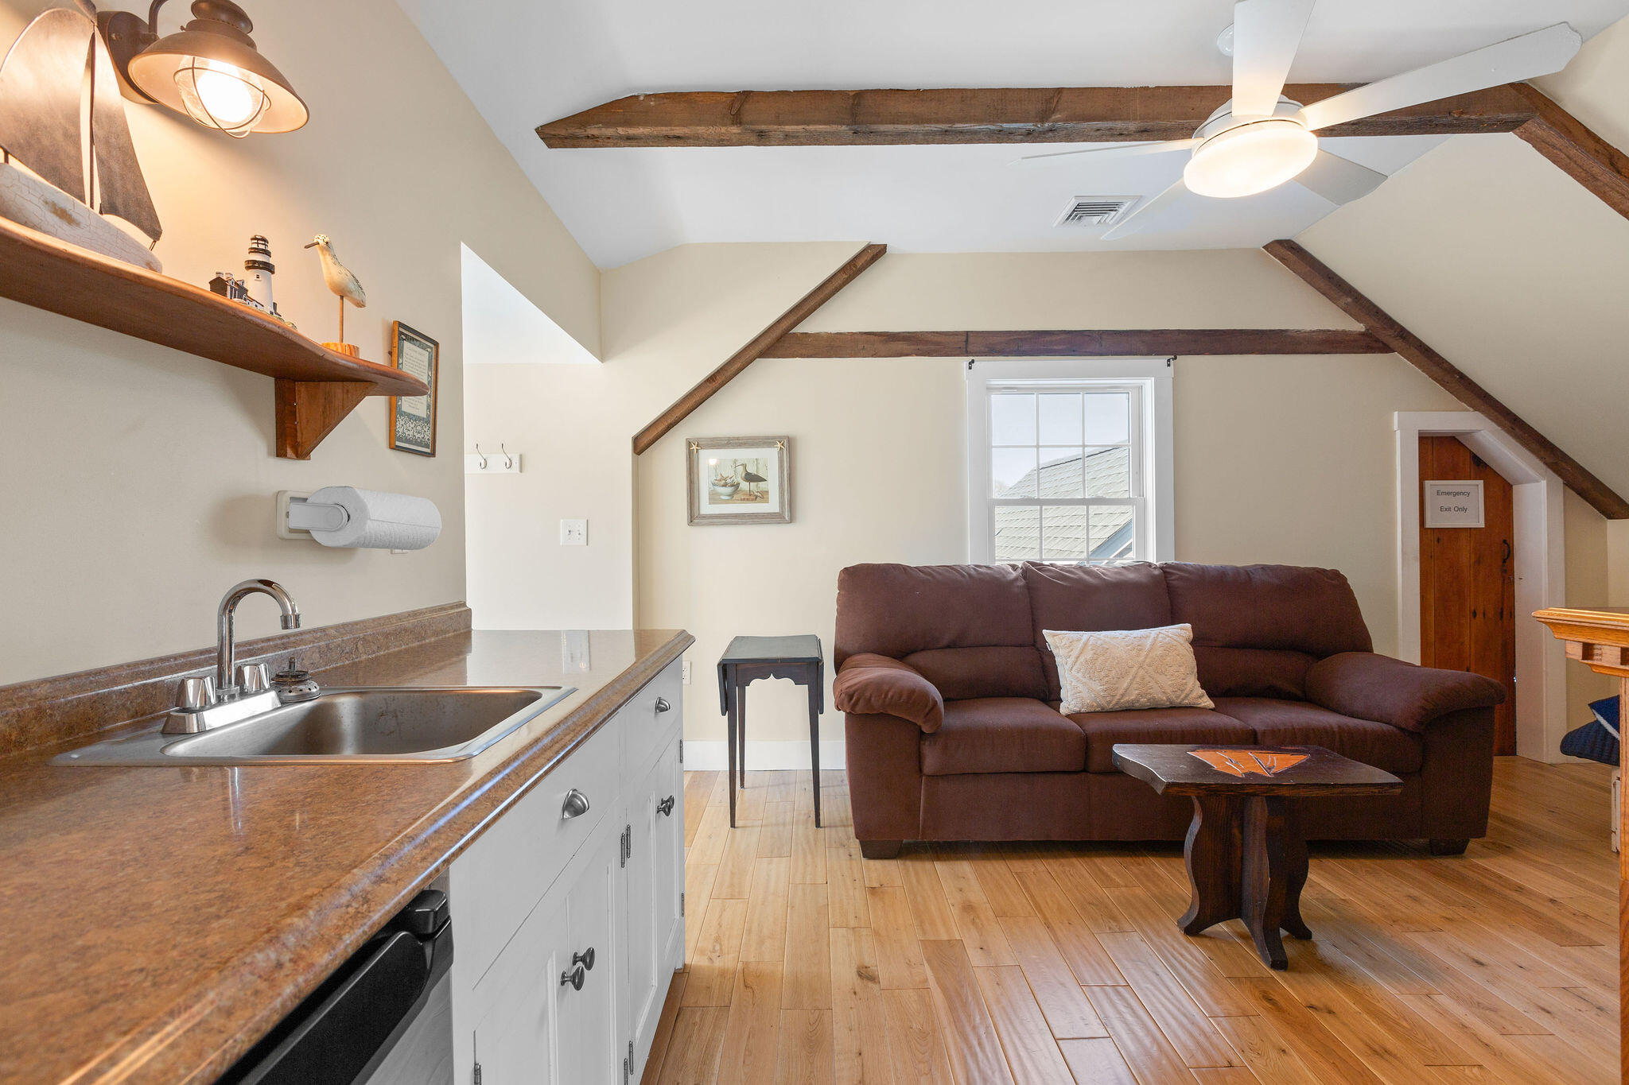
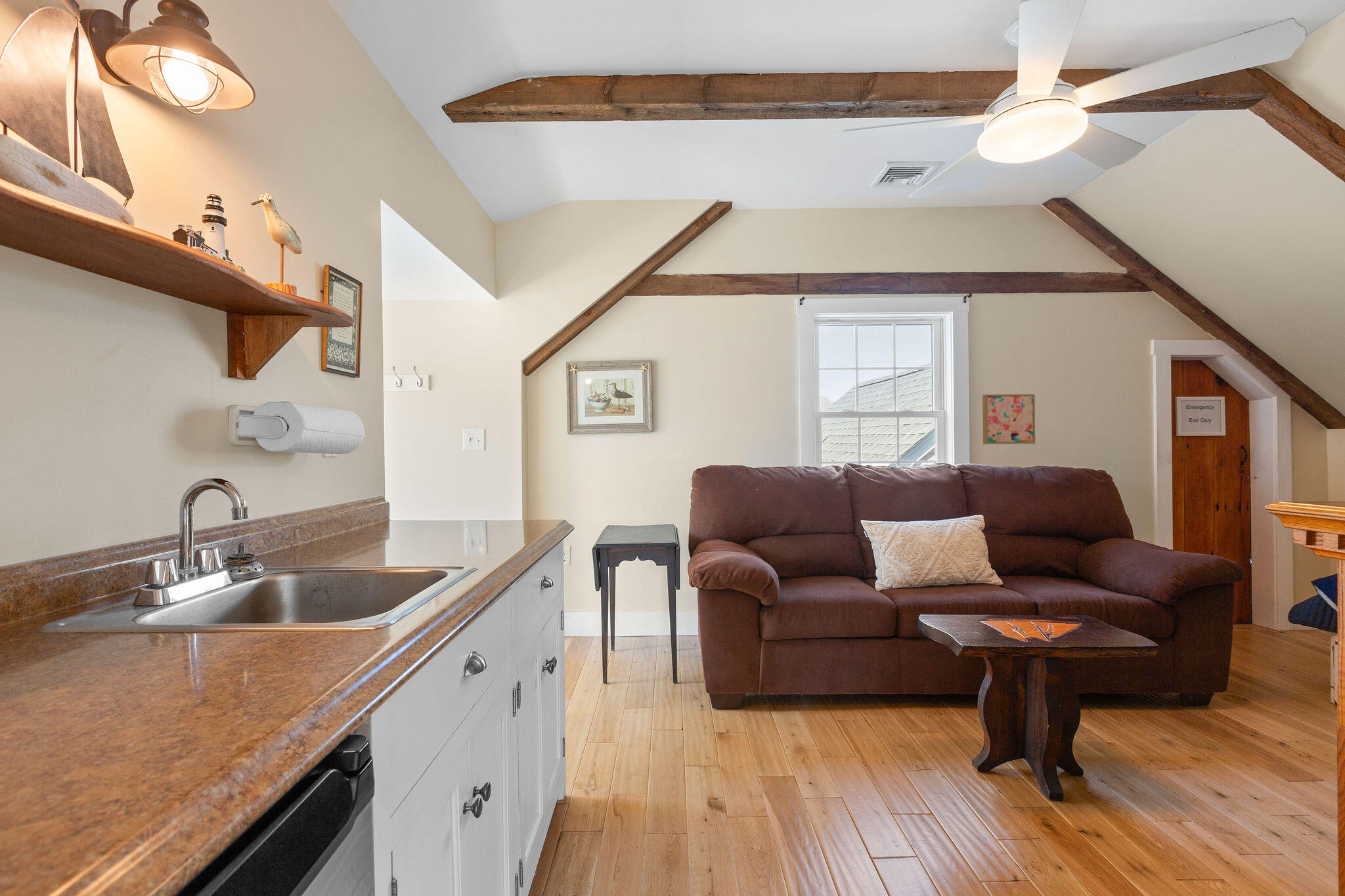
+ wall art (1008, 419)
